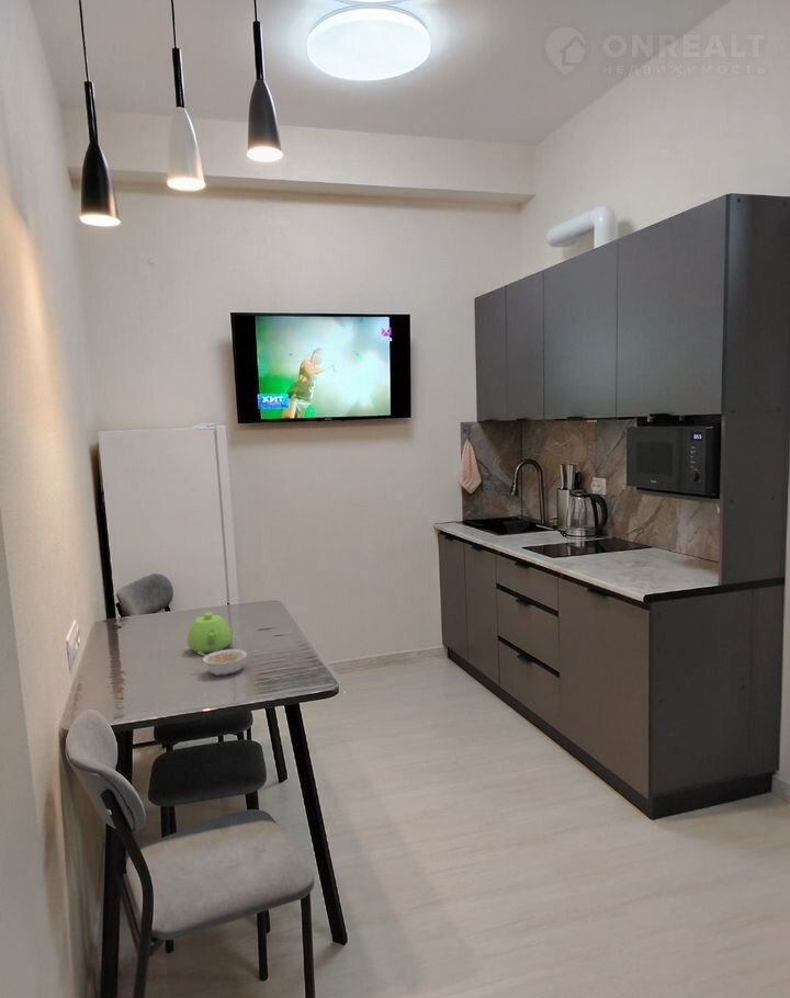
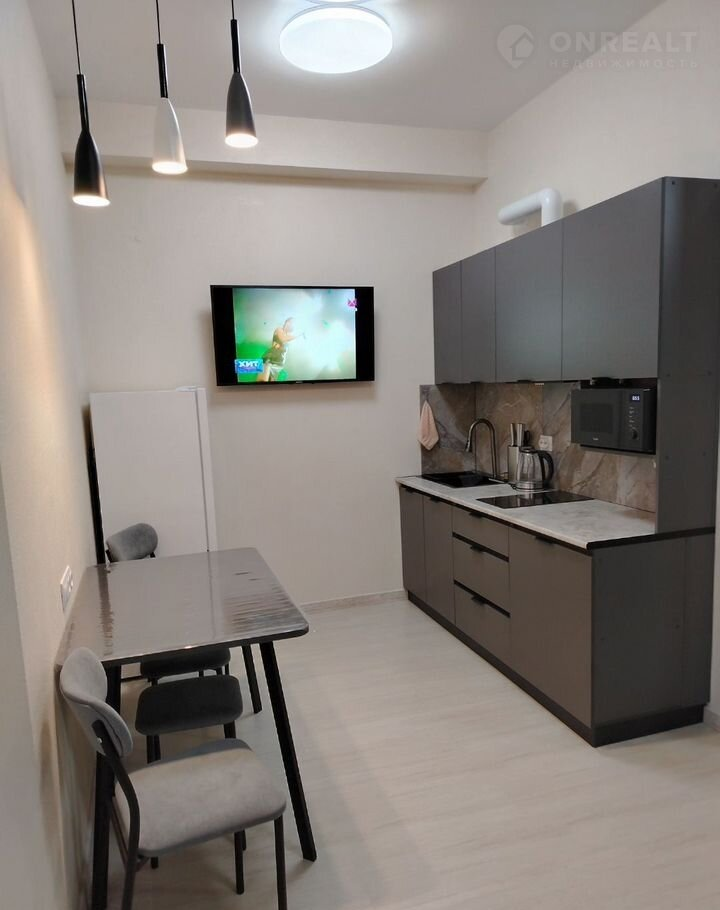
- legume (223, 661)
- teapot (210, 632)
